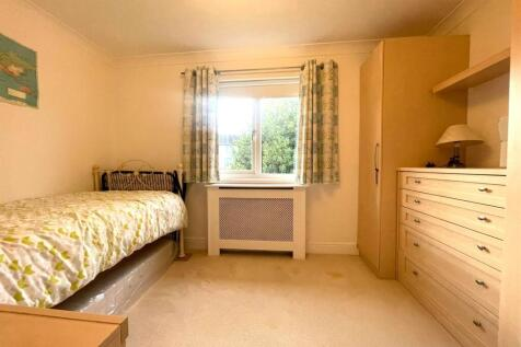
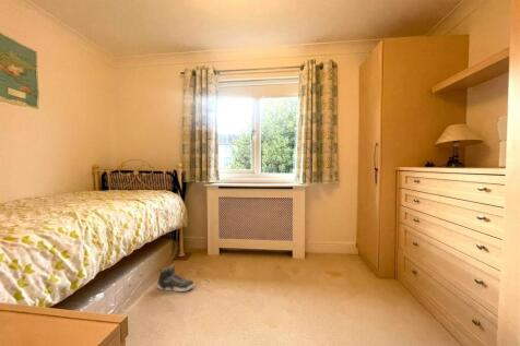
+ sneaker (175, 277)
